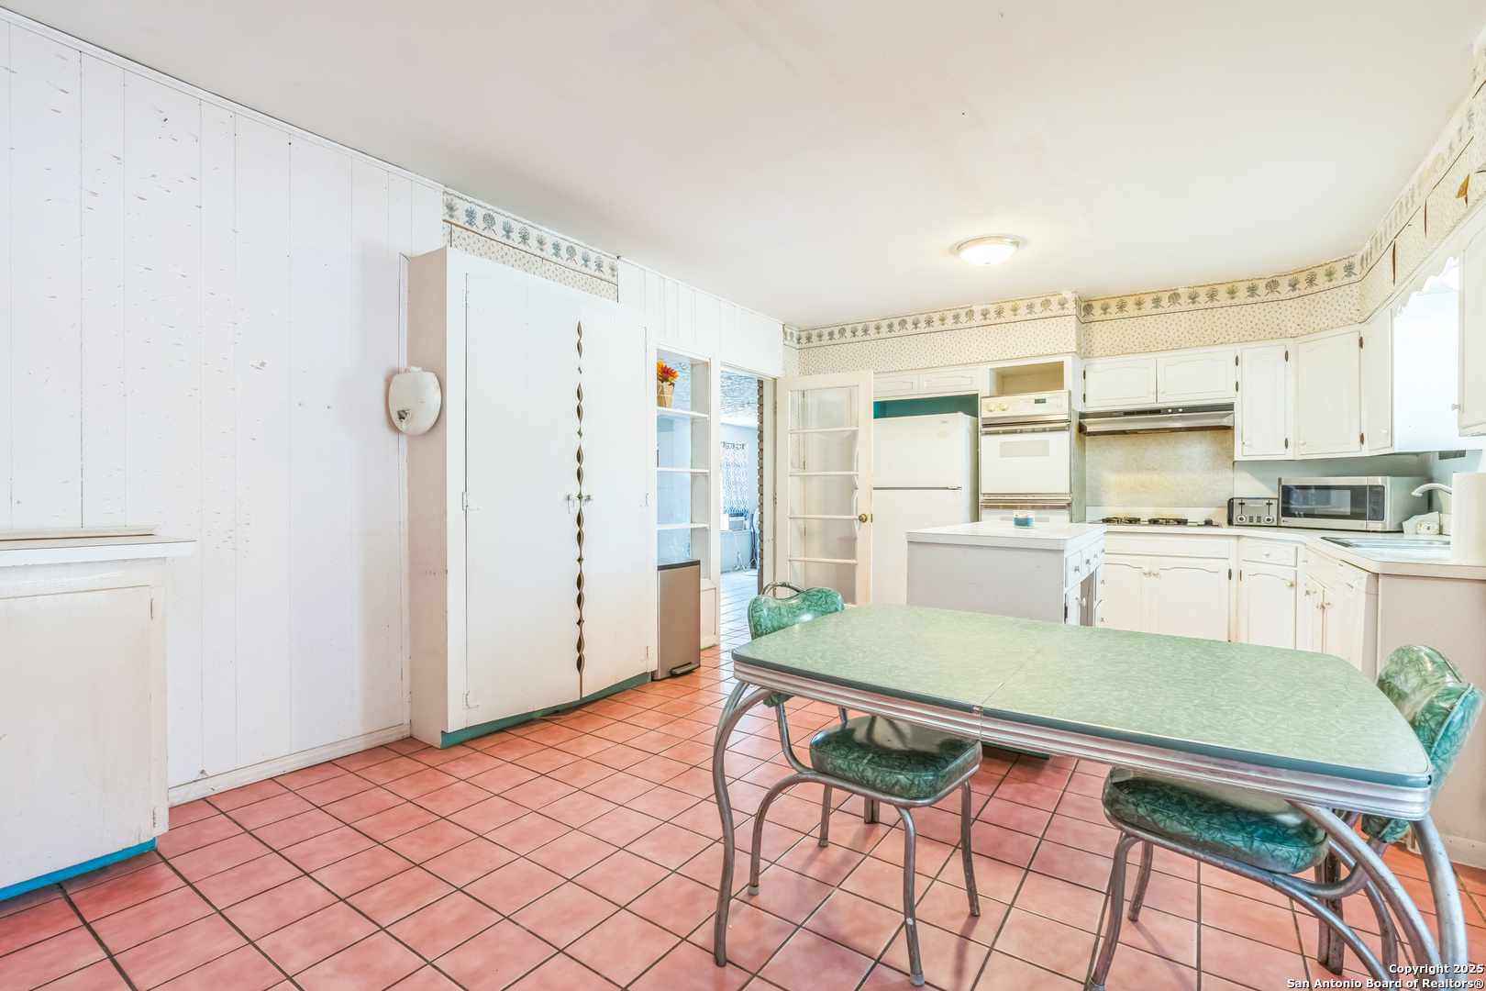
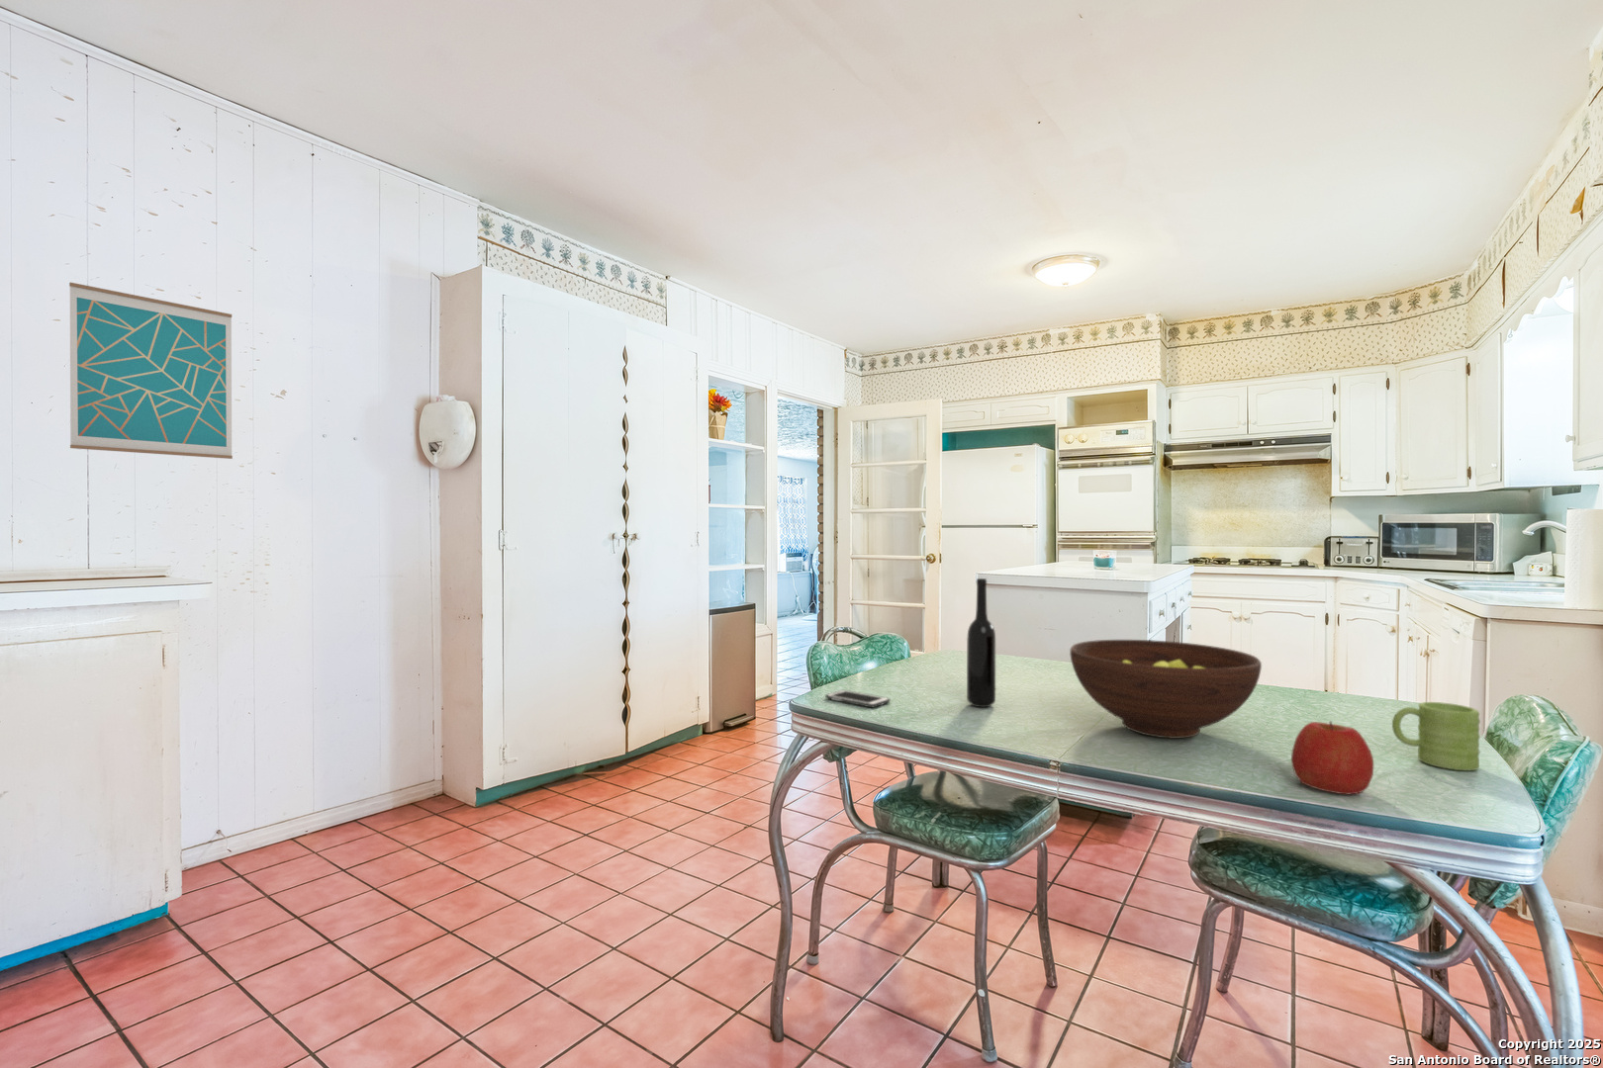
+ cell phone (856, 698)
+ wall art (156, 377)
+ apple (1331, 753)
+ mug (1434, 734)
+ bottle (980, 641)
+ fruit bowl (1159, 691)
